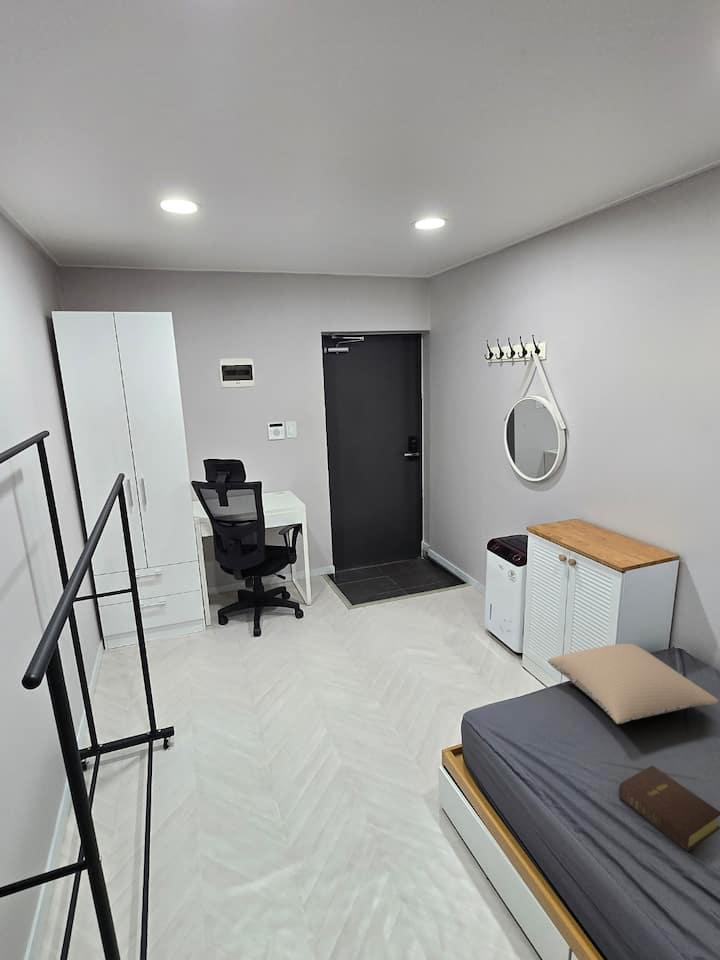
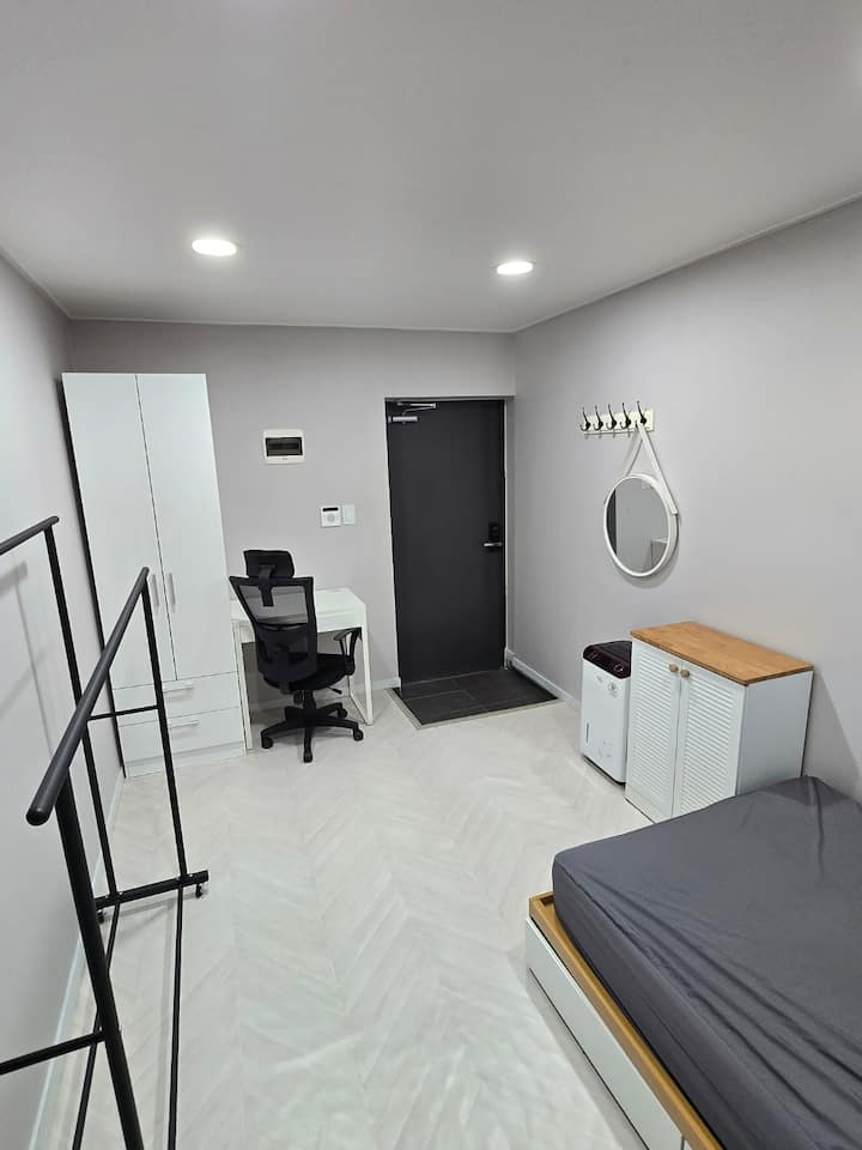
- pillow (626, 679)
- bible (667, 805)
